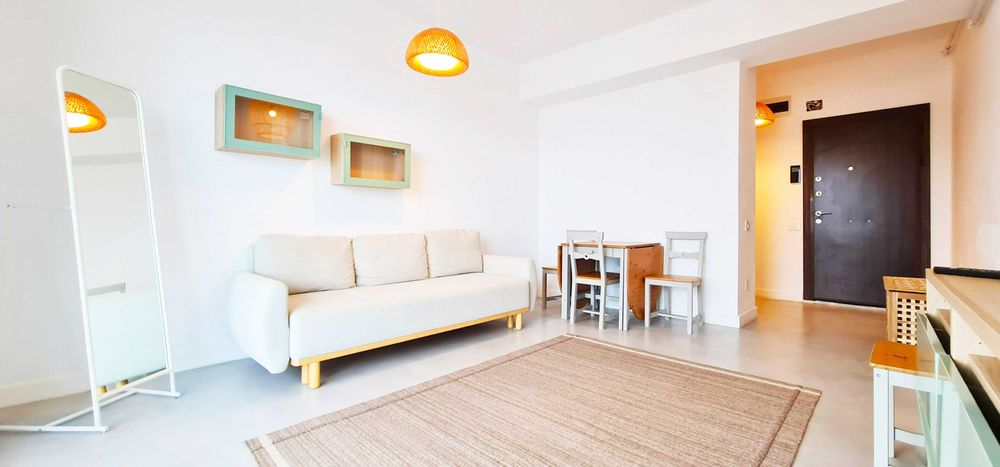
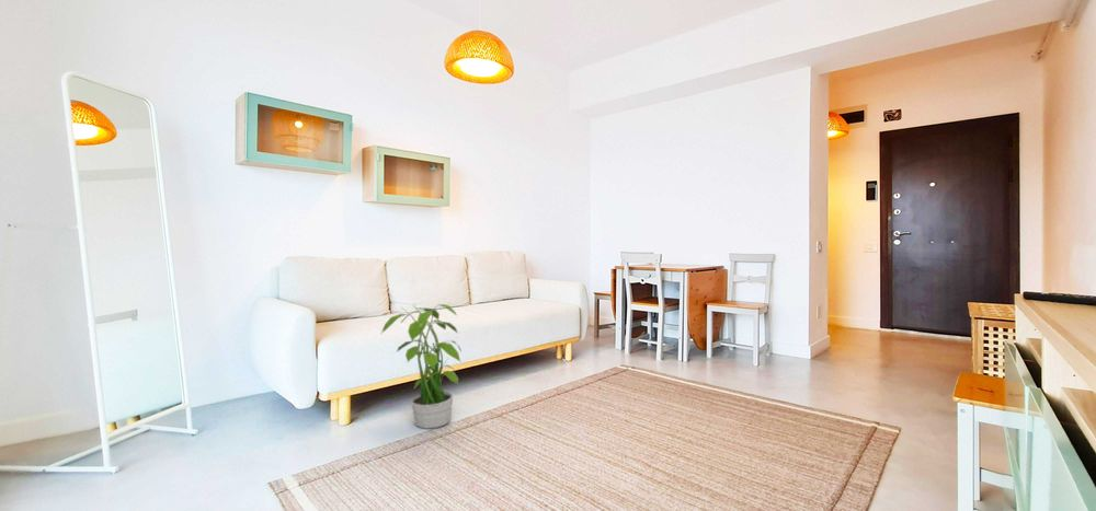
+ potted plant (425, 365)
